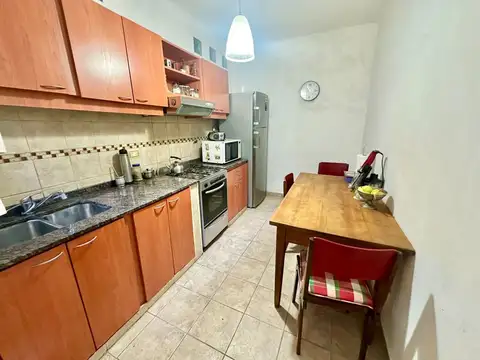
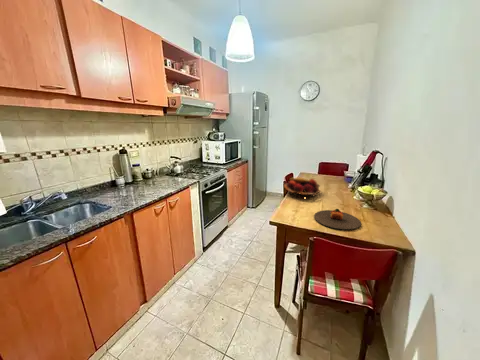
+ plate (337, 214)
+ fruit basket (302, 186)
